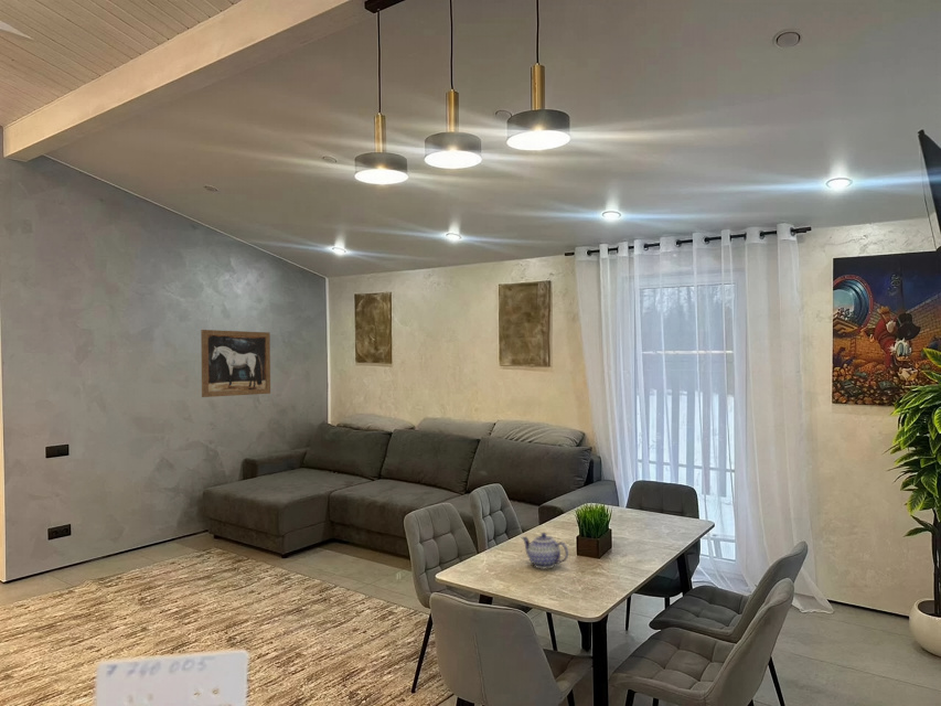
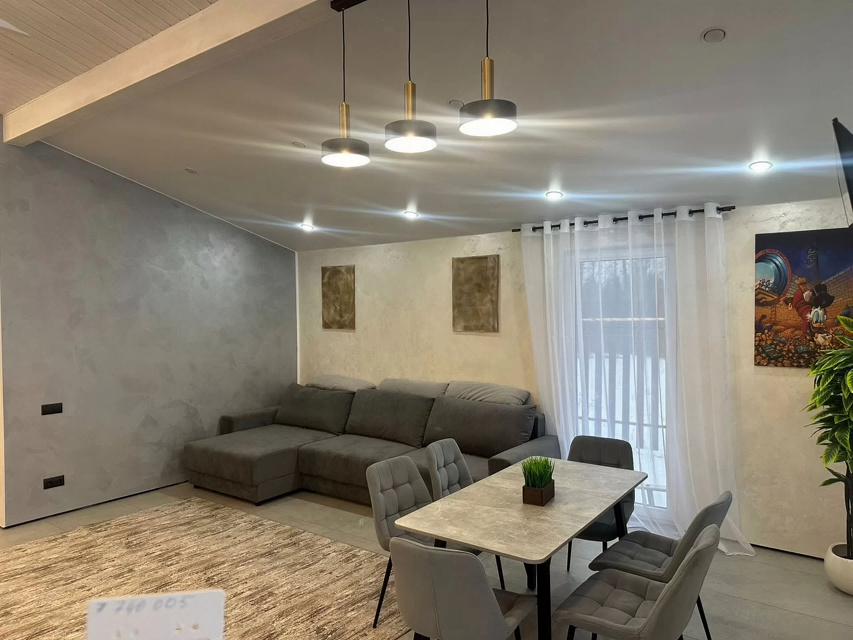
- wall art (237, 363)
- teapot (544, 548)
